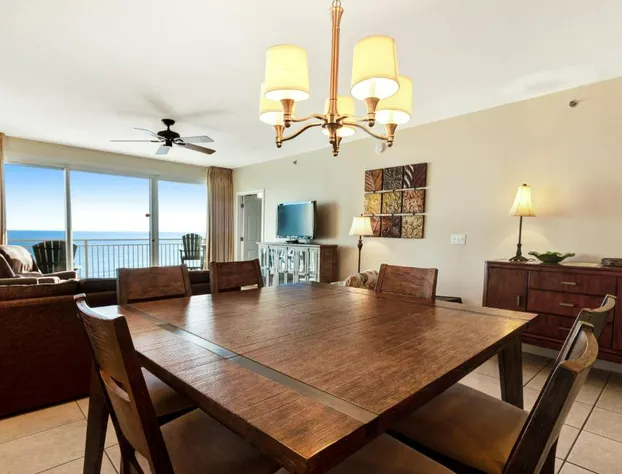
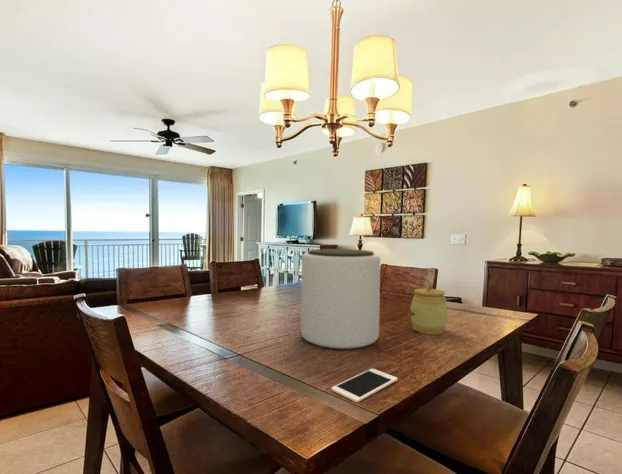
+ jar (429, 306)
+ cell phone (365, 383)
+ plant pot (340, 294)
